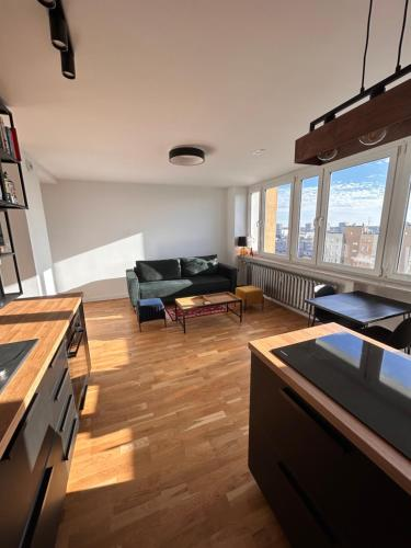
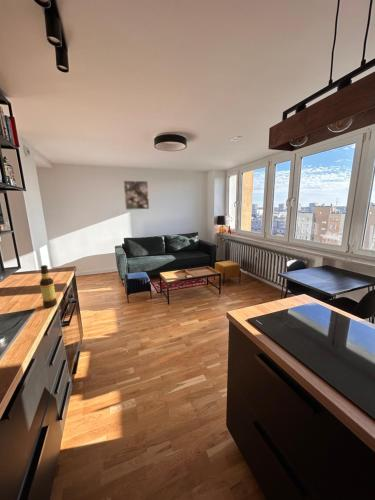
+ bottle (47, 285)
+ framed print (136, 195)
